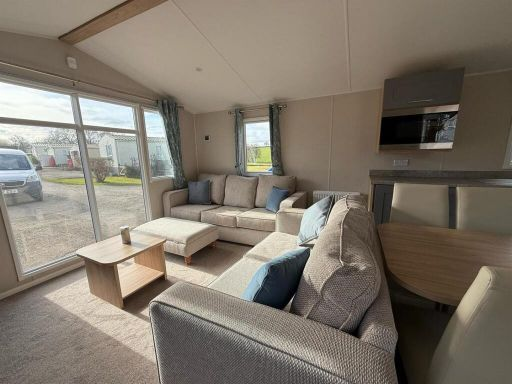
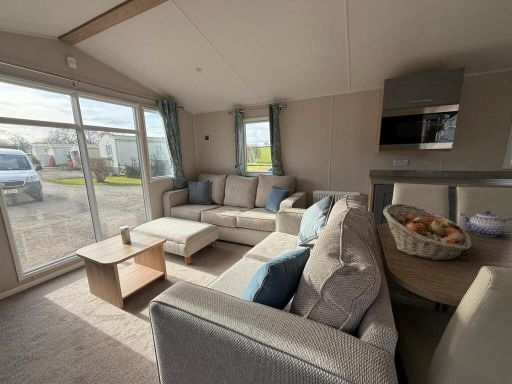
+ teapot (486, 222)
+ fruit basket (423, 229)
